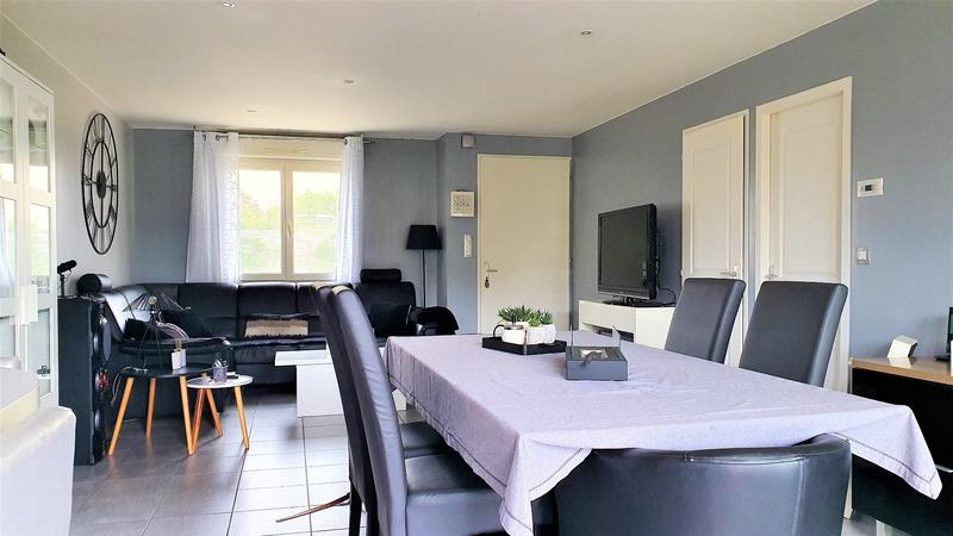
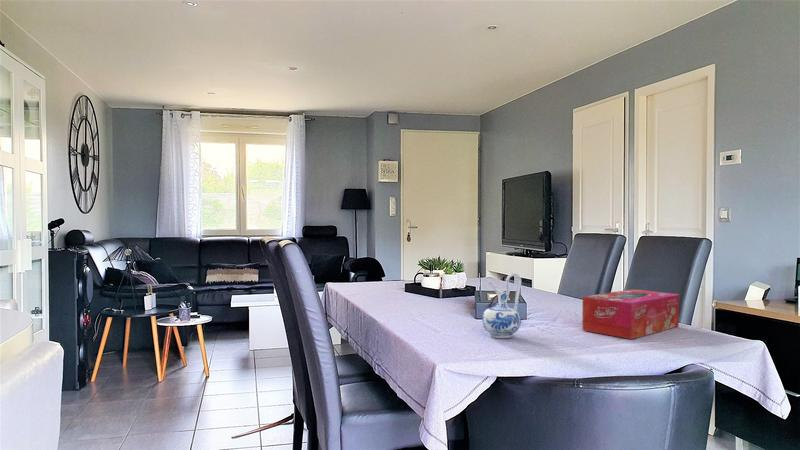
+ ceramic pitcher (501, 304)
+ tissue box (631, 311)
